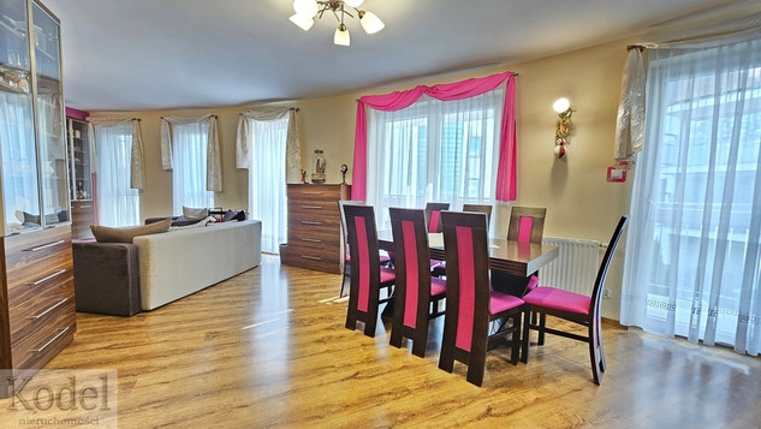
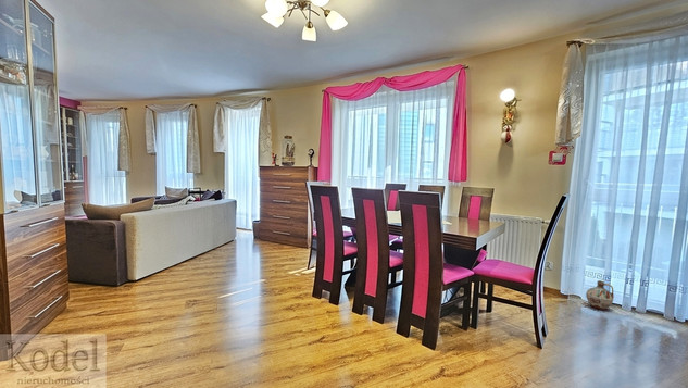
+ ceramic jug (599, 293)
